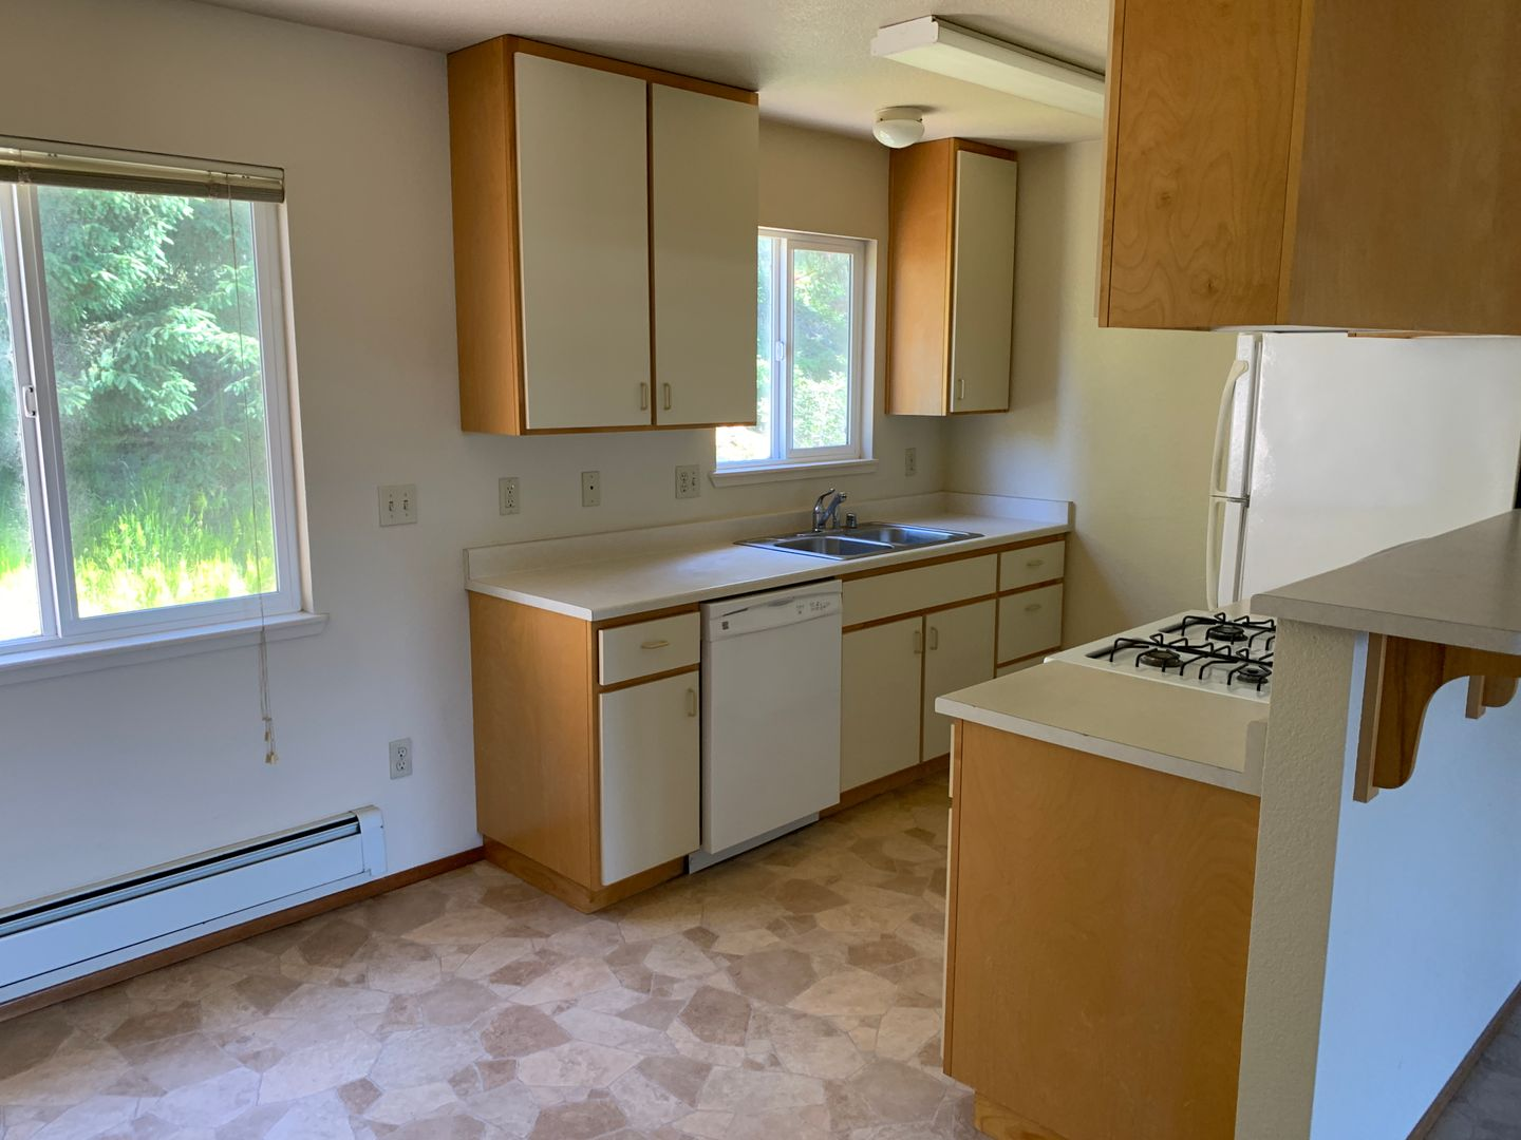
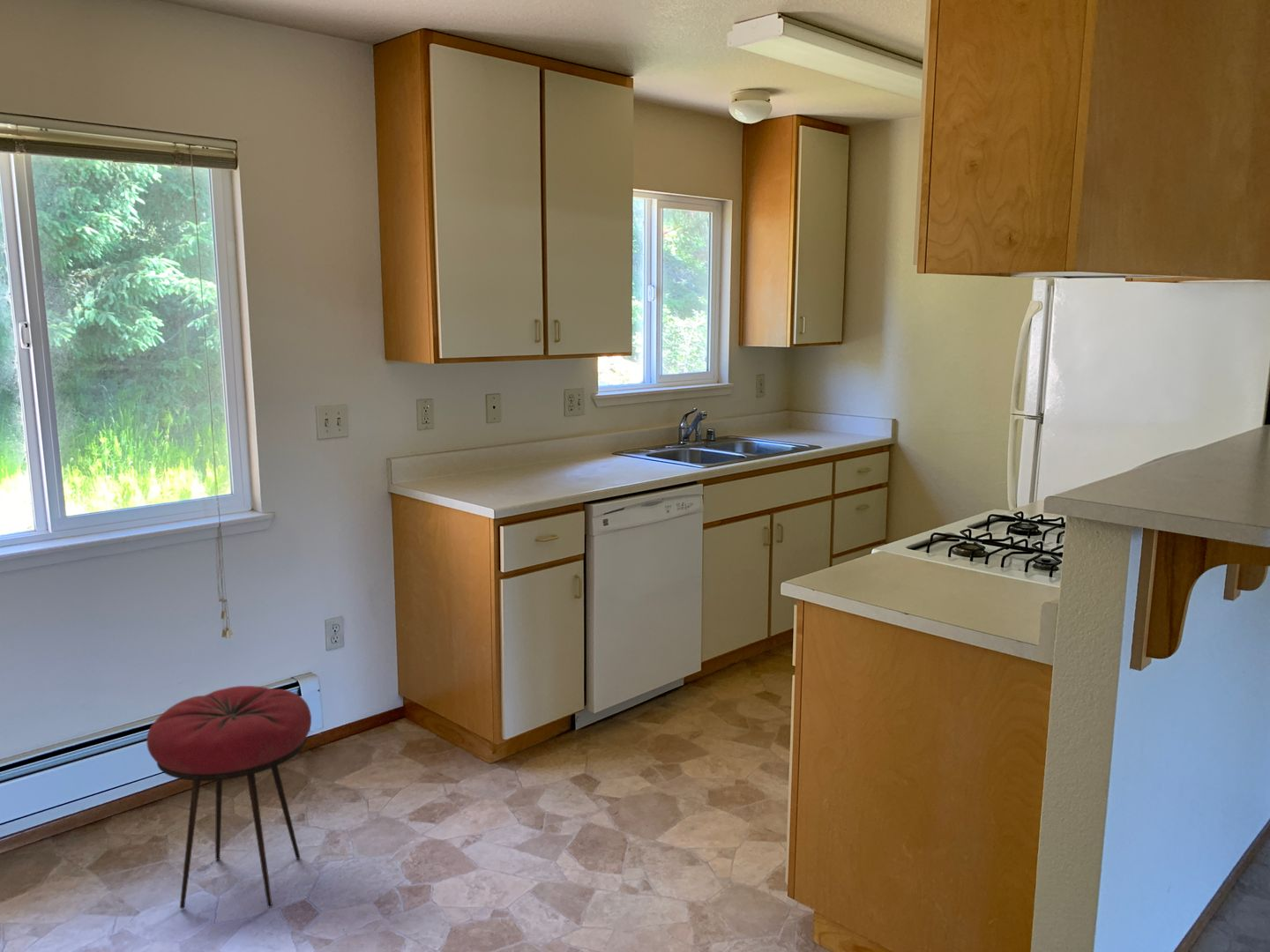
+ stool (250, 794)
